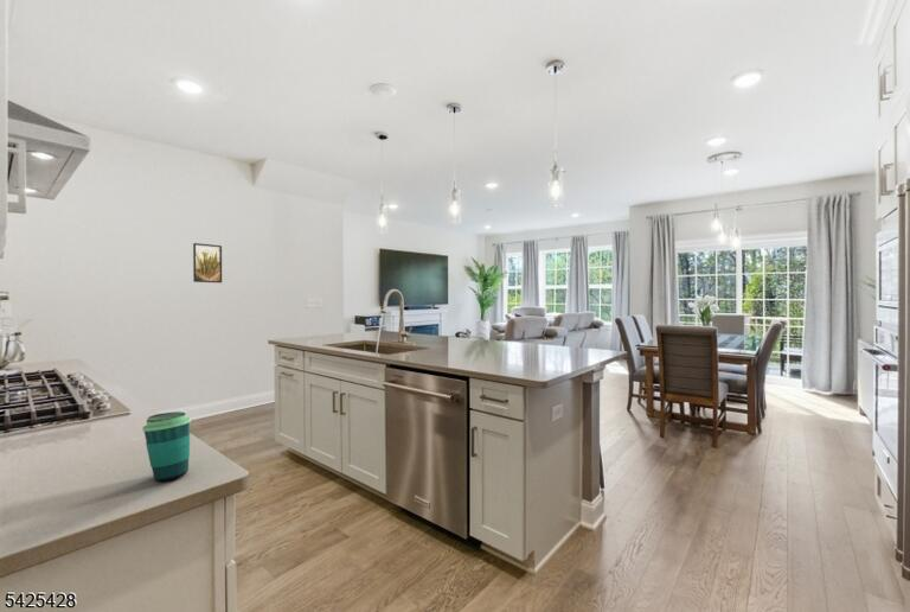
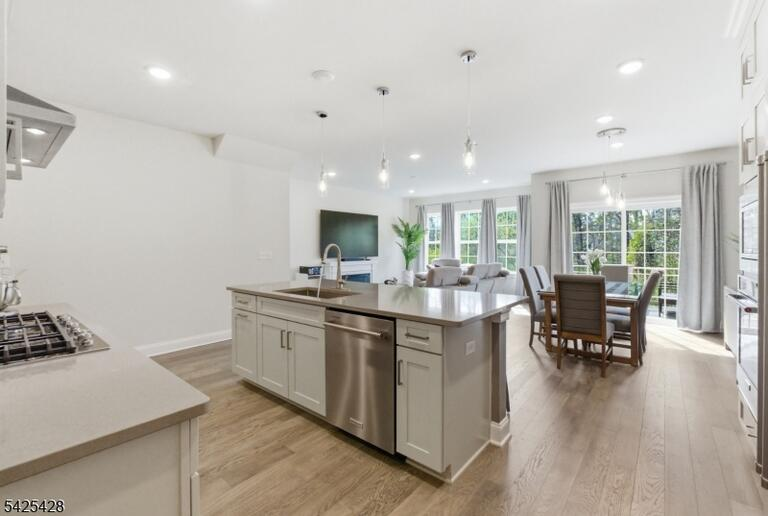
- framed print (207, 263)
- cup (167, 445)
